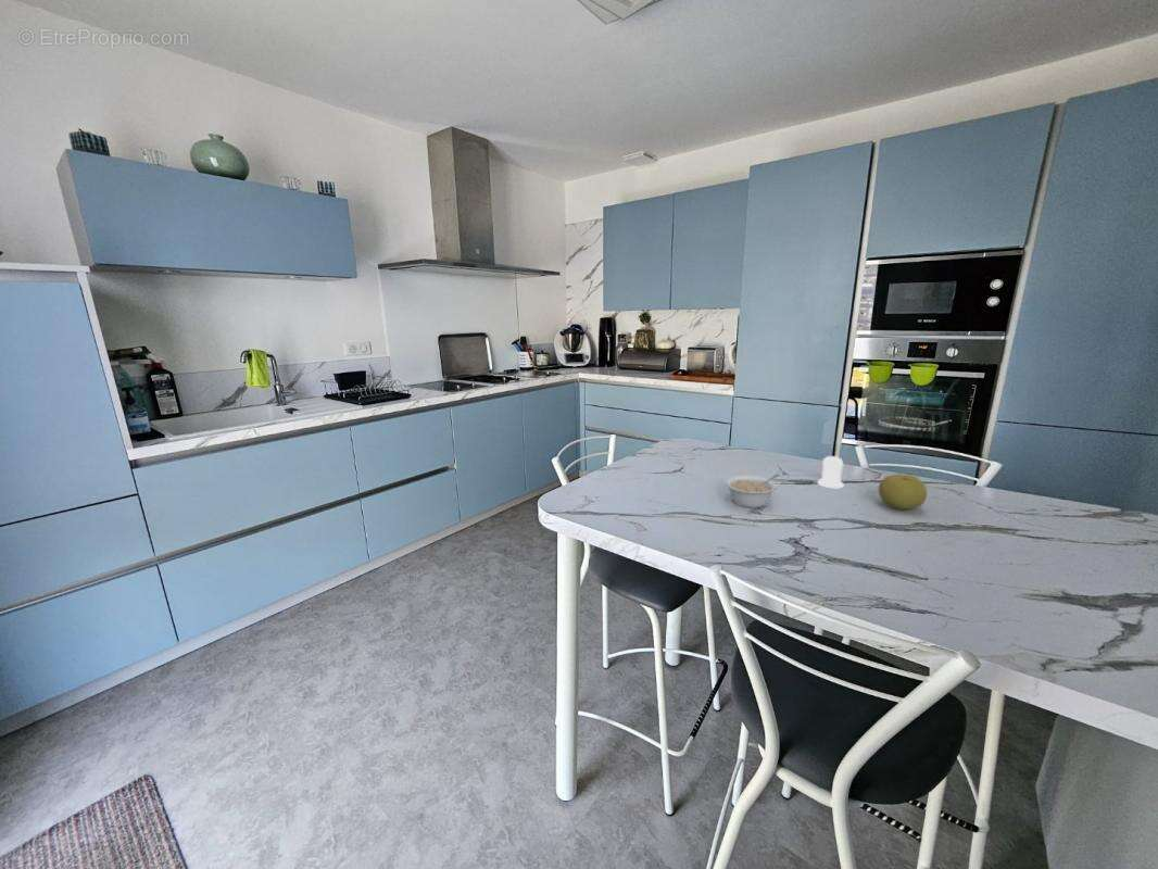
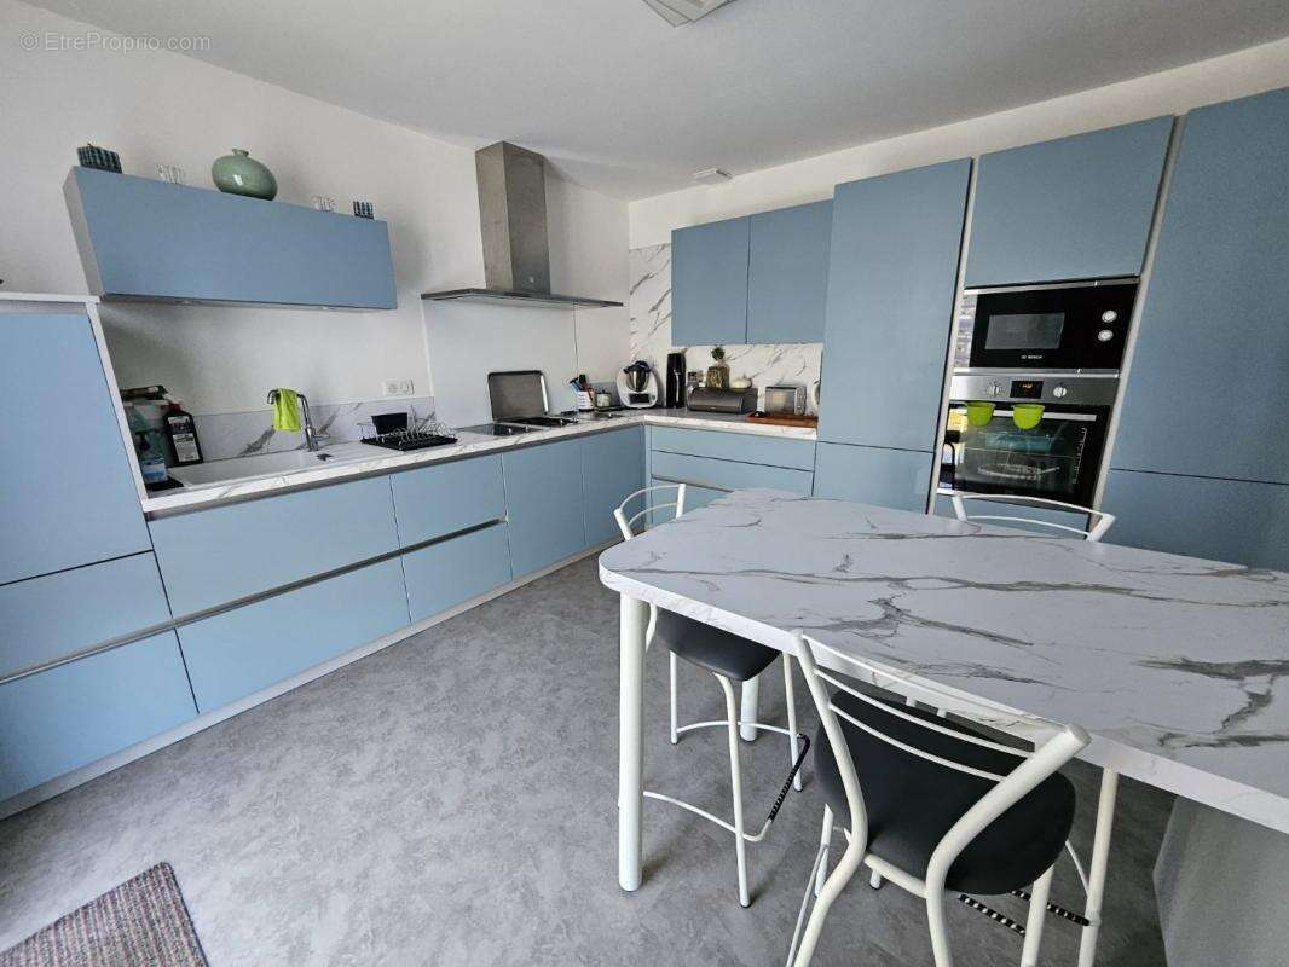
- salt shaker (831, 470)
- fruit (902, 491)
- legume (751, 490)
